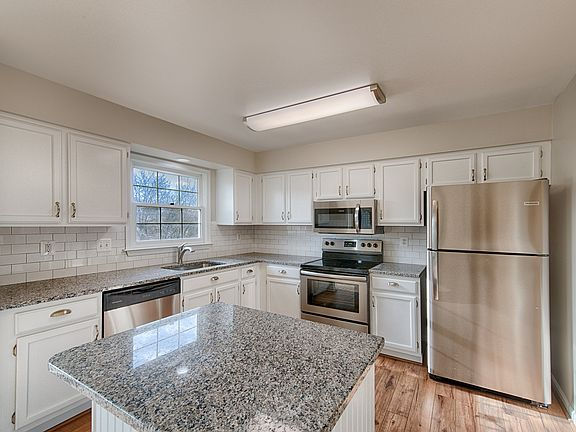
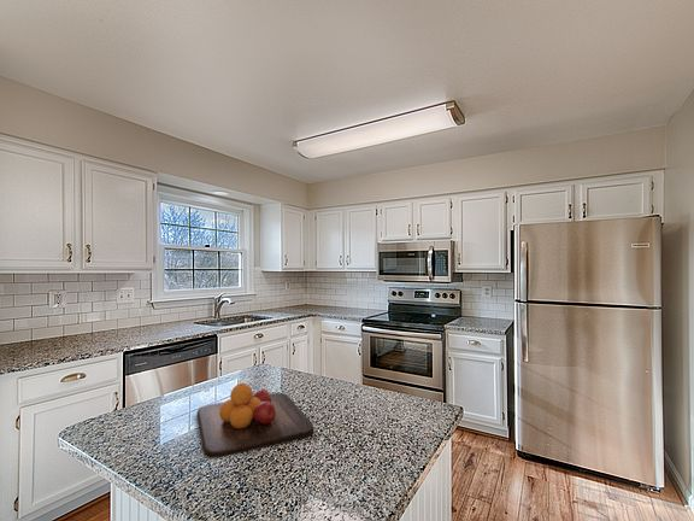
+ chopping board (252, 402)
